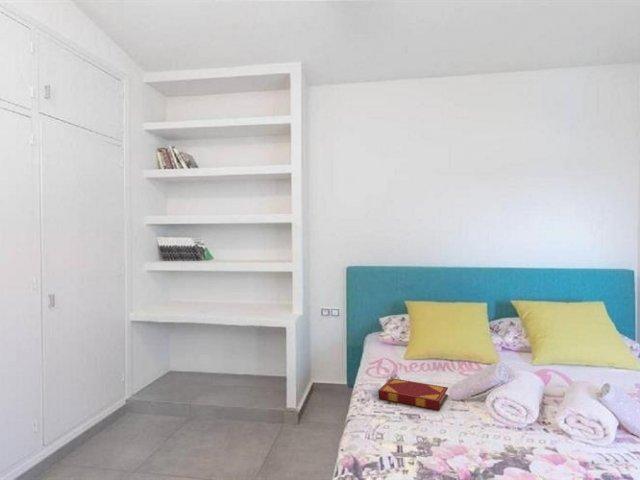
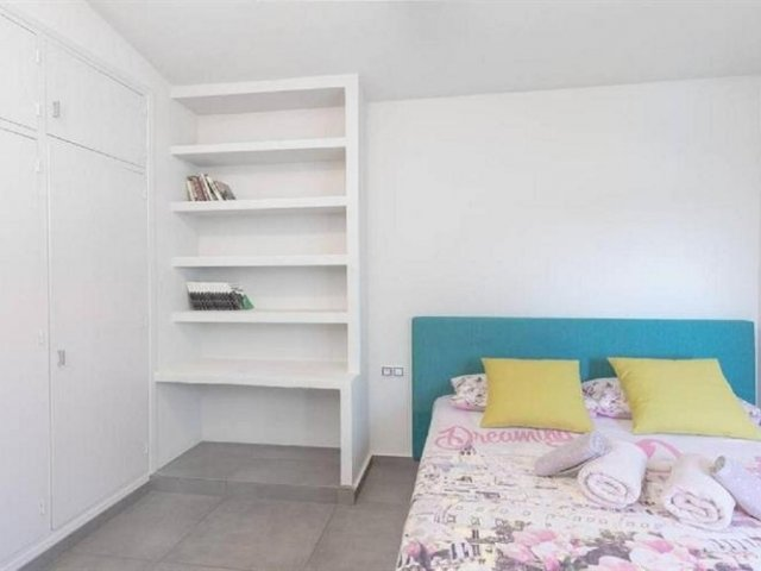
- hardback book (413, 393)
